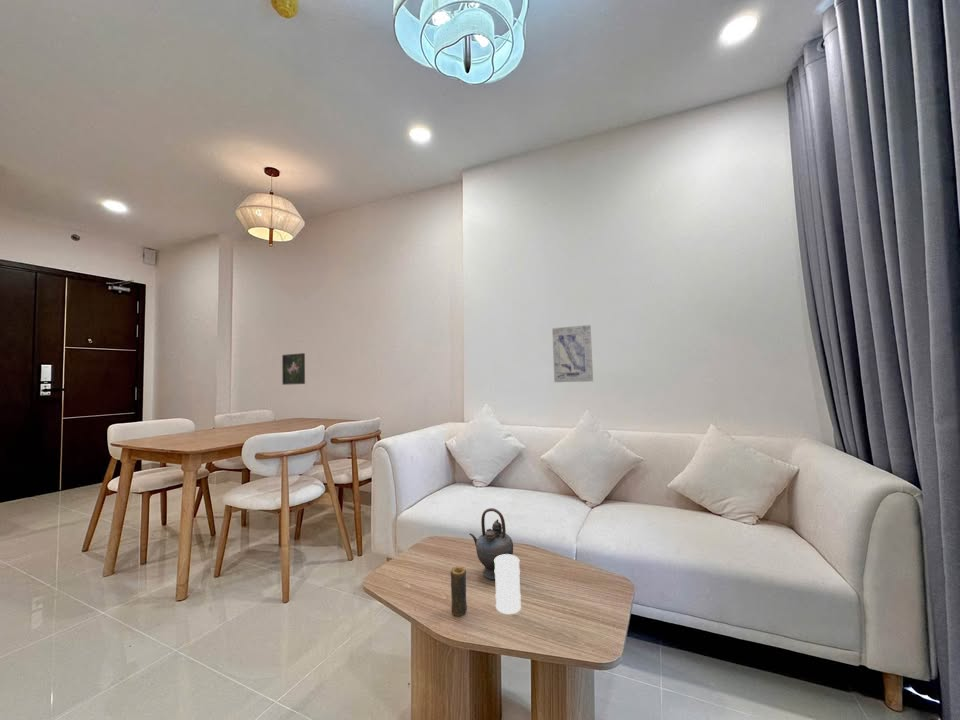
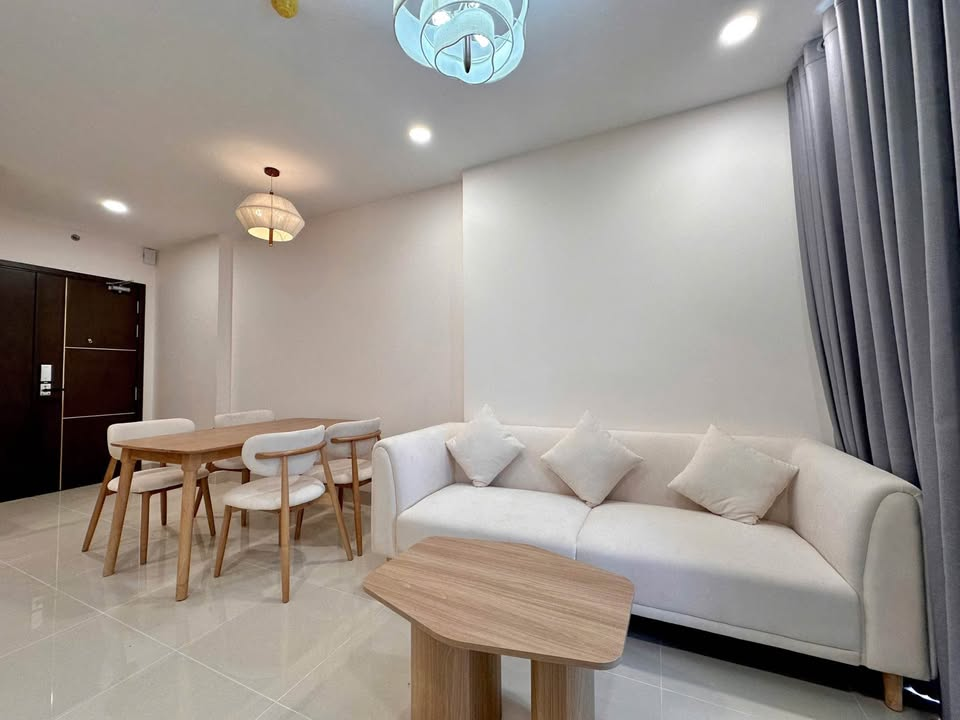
- wall art (572, 354)
- candle (458, 590)
- teapot (490, 540)
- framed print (293, 369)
- barrel (507, 583)
